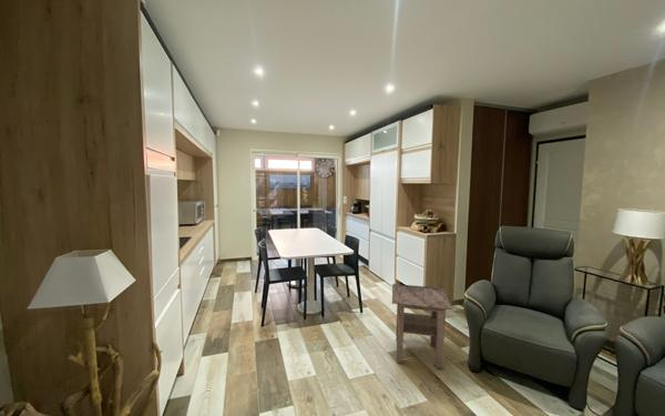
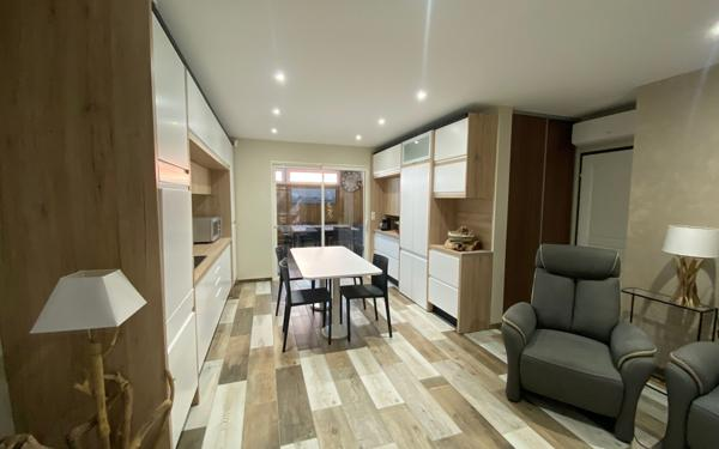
- side table (418, 323)
